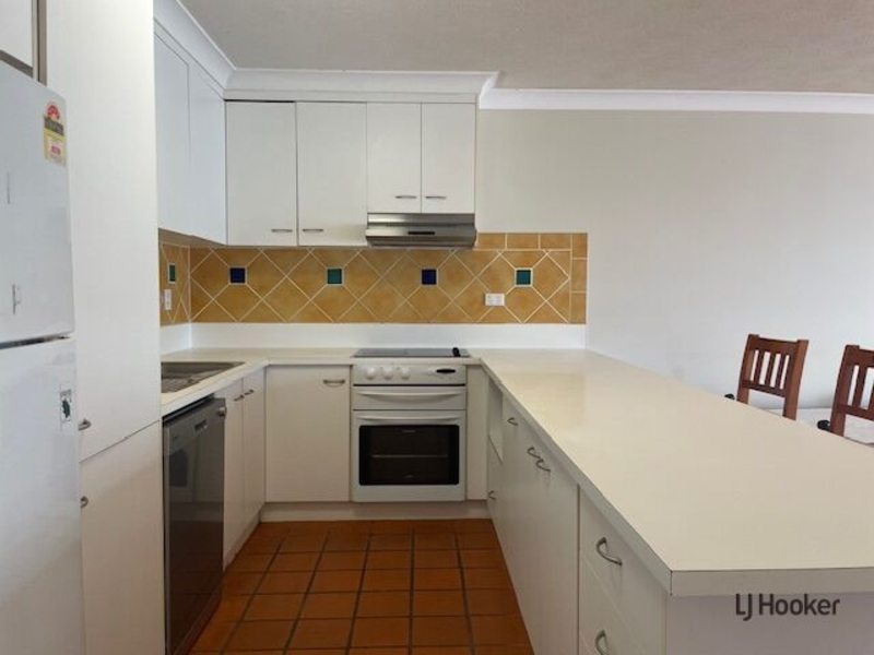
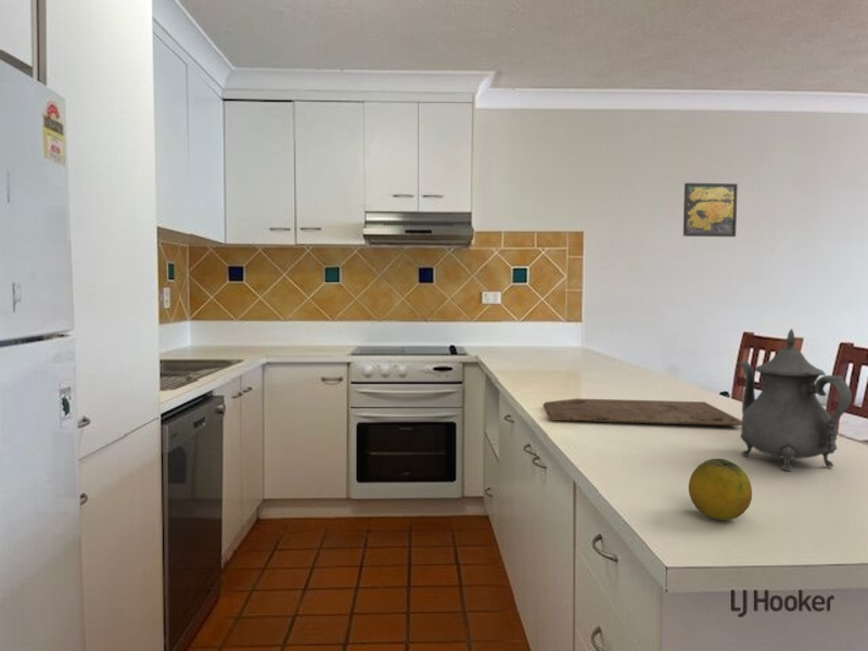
+ fruit (719, 488)
+ cutting board (633, 410)
+ teapot (788, 395)
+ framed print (710, 209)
